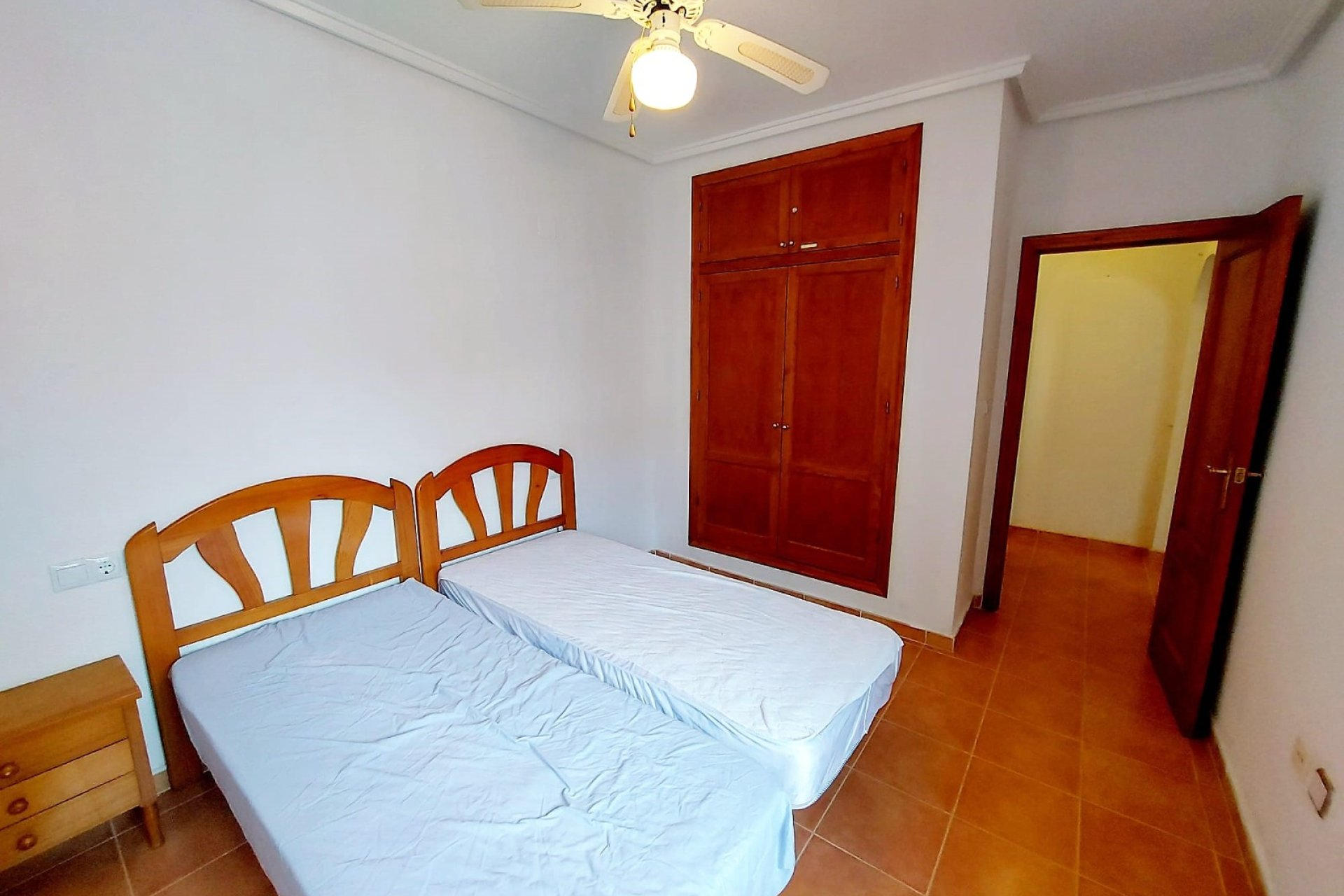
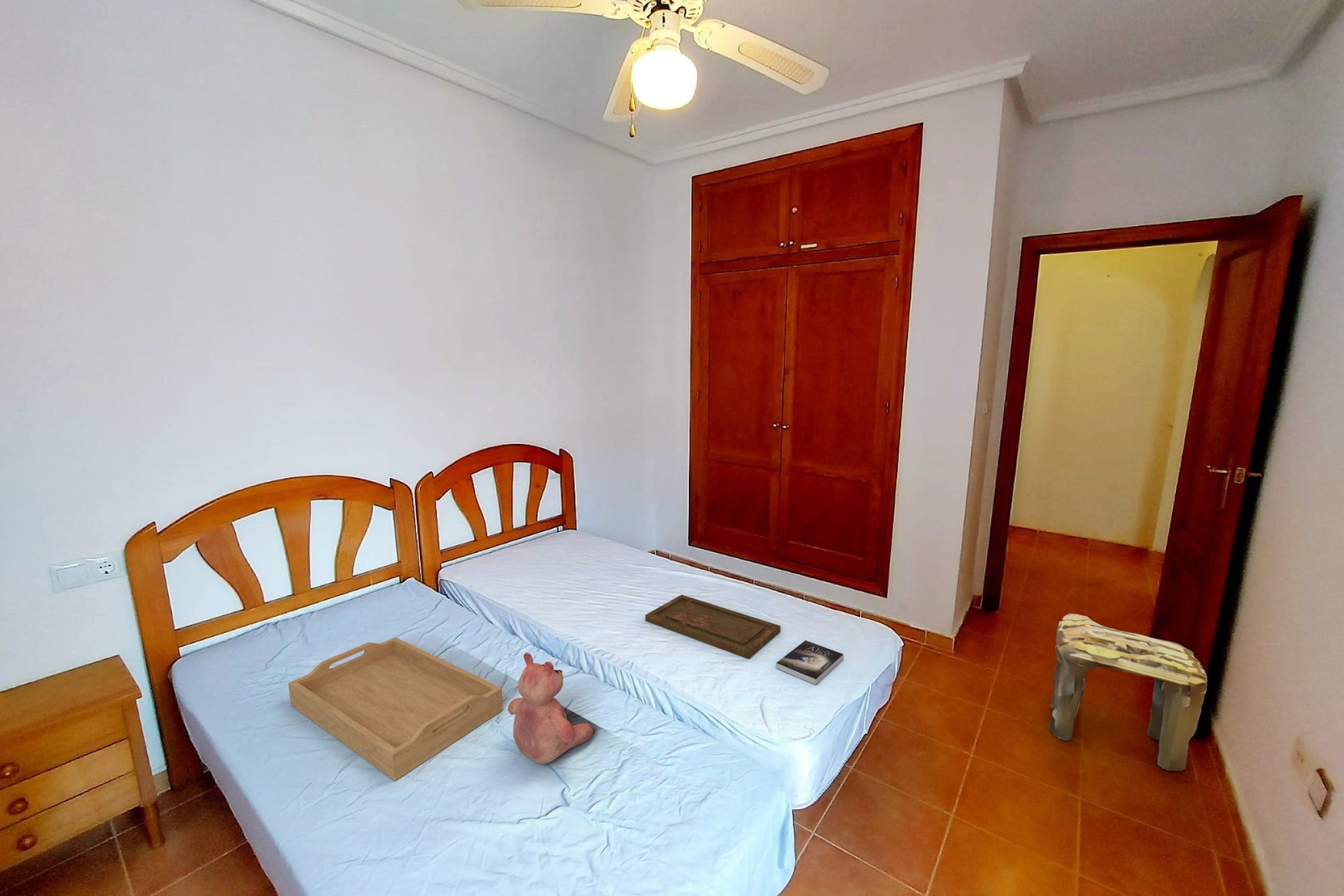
+ tray (711, 623)
+ serving tray (395, 693)
+ teddy bear (552, 699)
+ stool (1124, 671)
+ book (810, 661)
